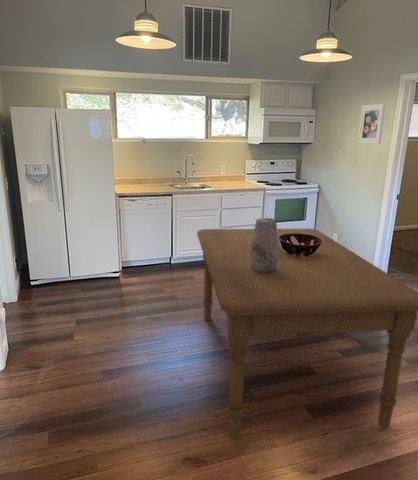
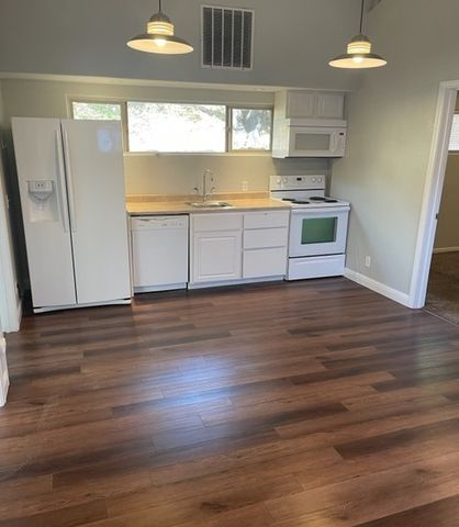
- decorative bowl (299, 245)
- vase (264, 244)
- dining table (280, 309)
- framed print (370, 124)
